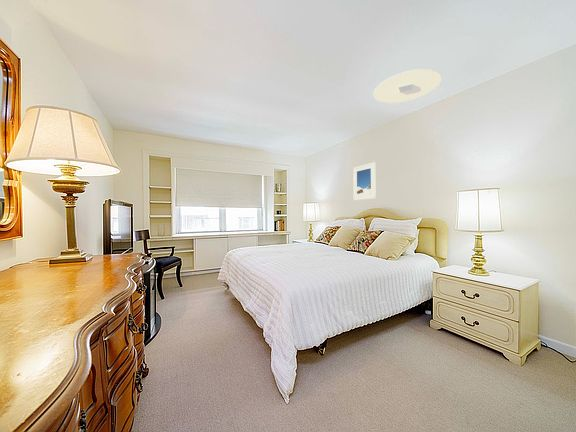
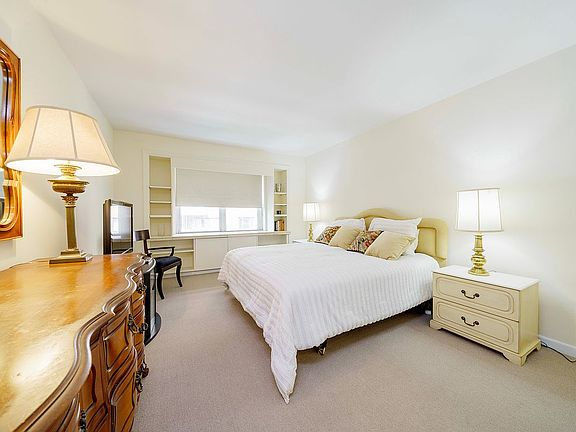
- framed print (363, 182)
- ceiling light (405, 85)
